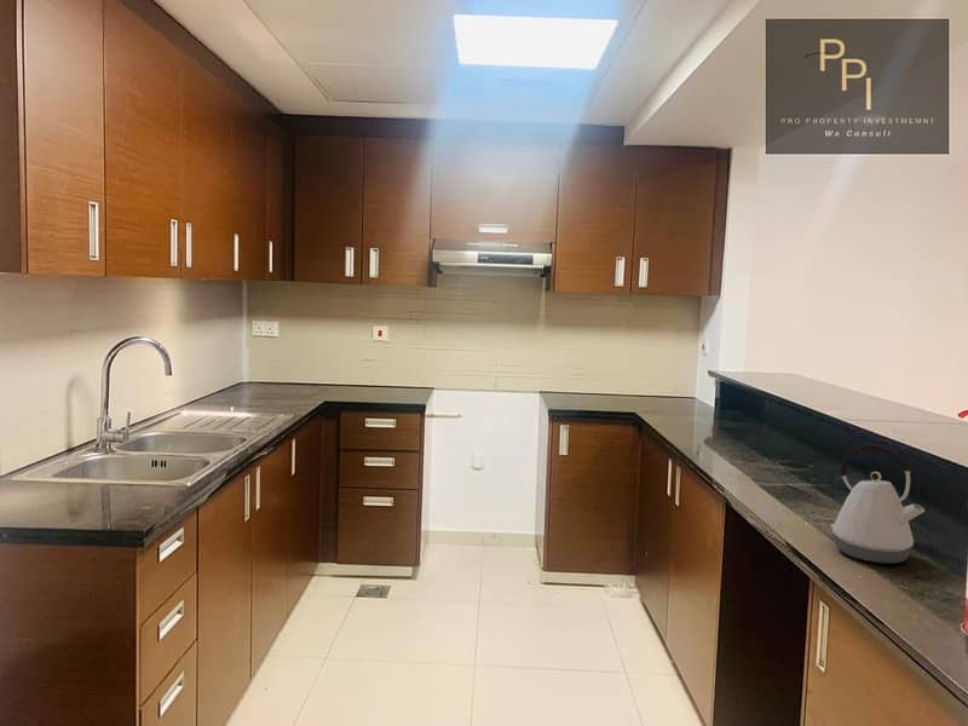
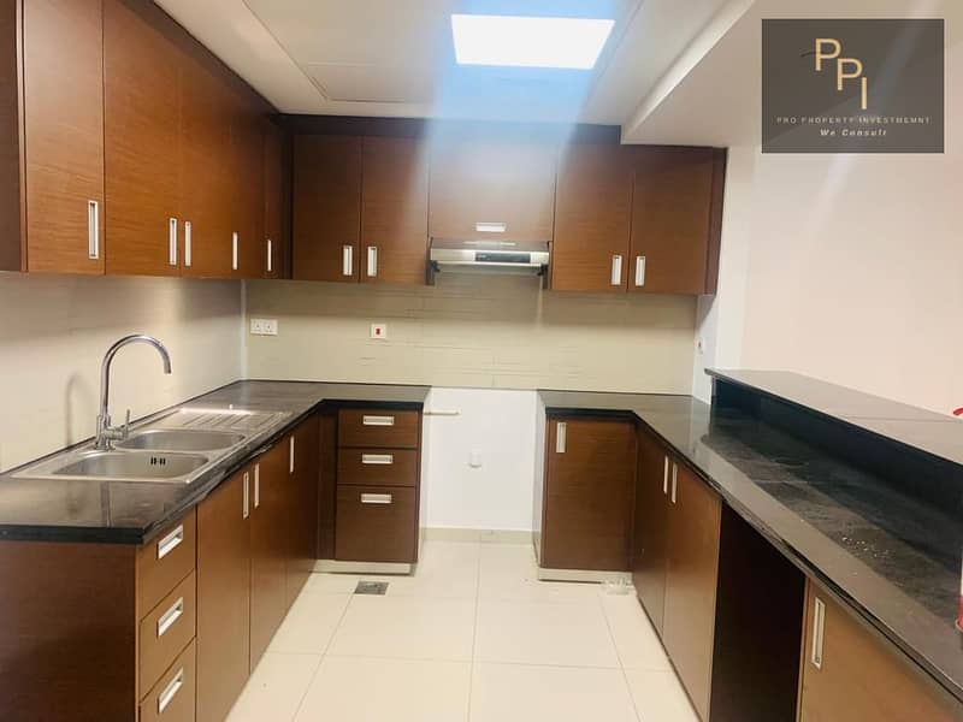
- kettle (876, 500)
